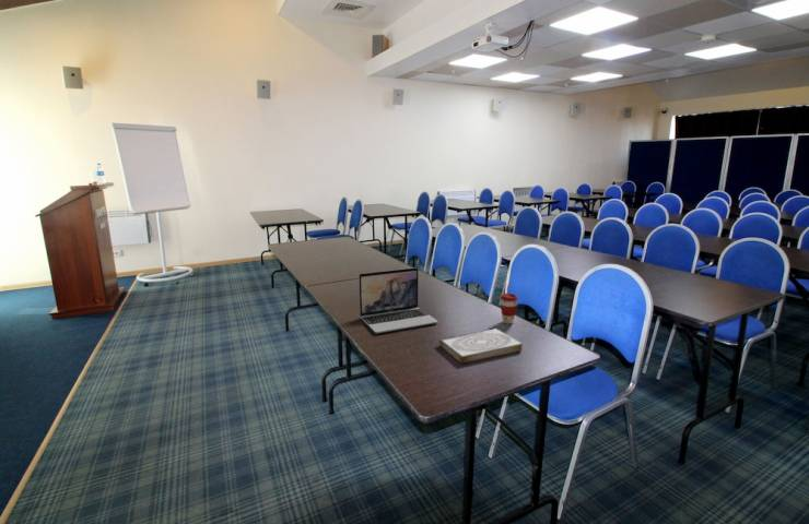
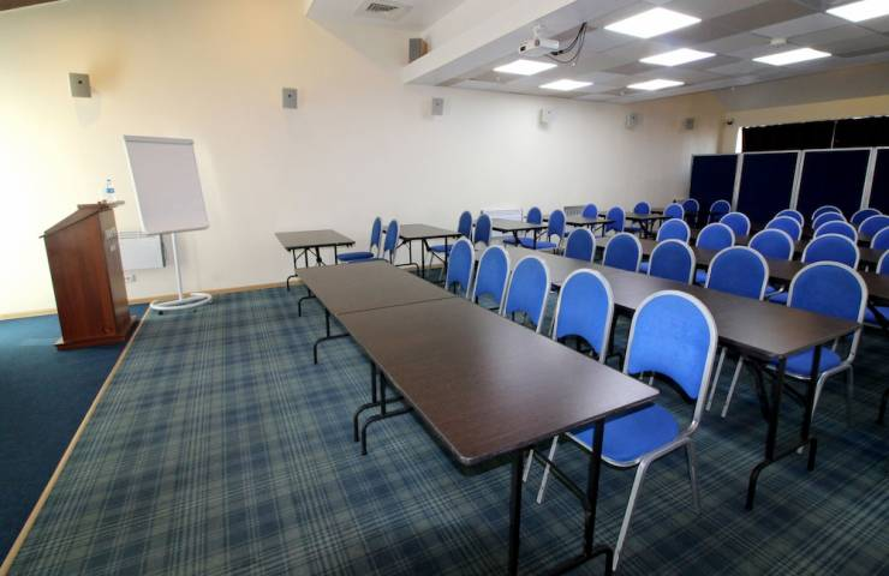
- laptop (398, 298)
- coffee cup (508, 308)
- book (479, 344)
